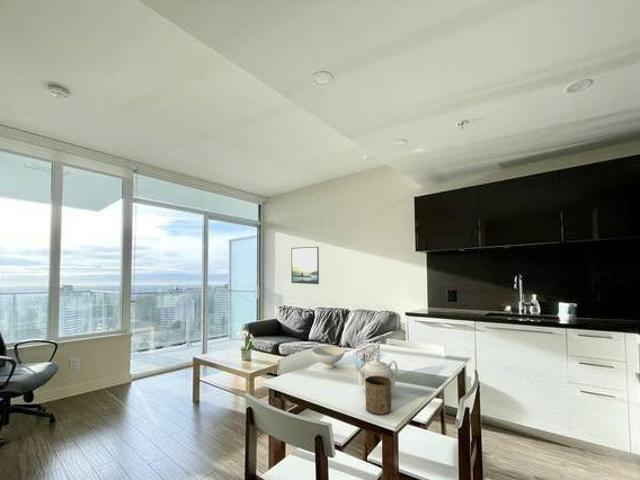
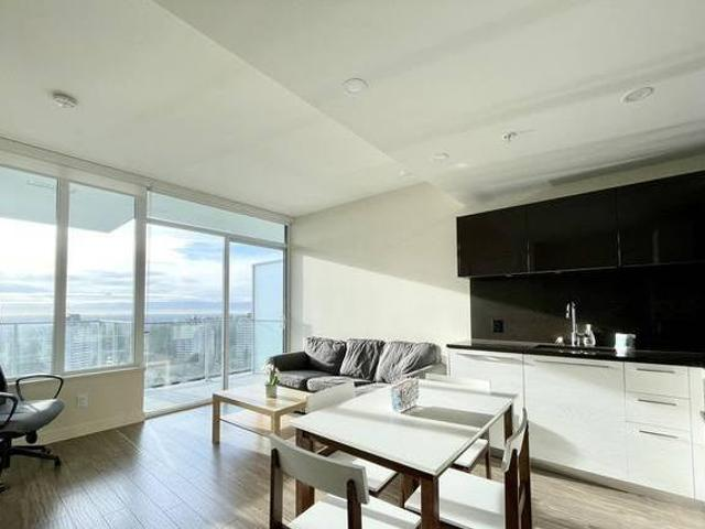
- bowl (328, 358)
- teapot (377, 374)
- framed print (304, 265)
- cup (378, 394)
